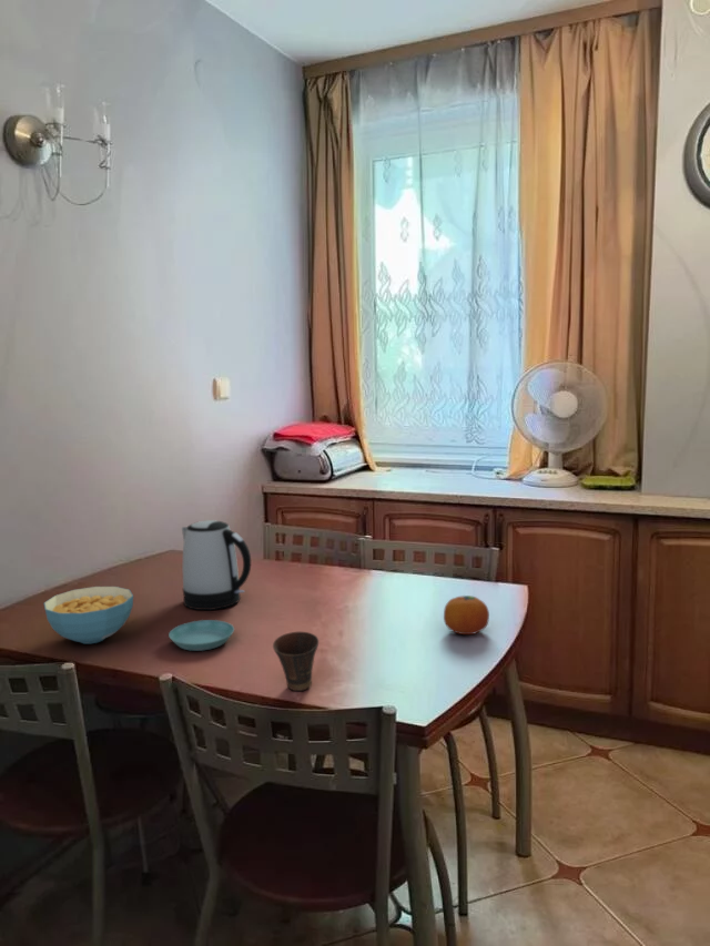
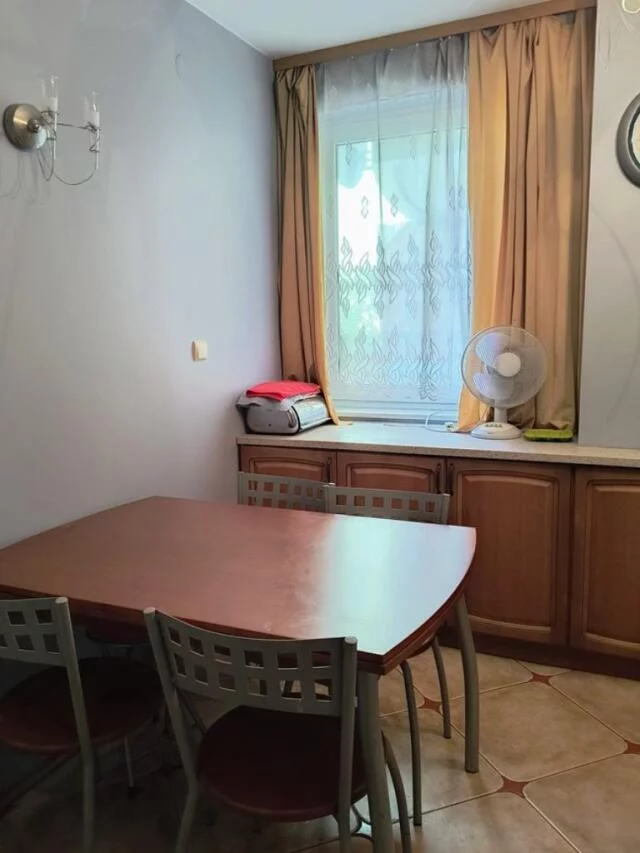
- cereal bowl (90, 619)
- kettle (216, 562)
- cup (296, 664)
- fruit (466, 614)
- saucer (202, 637)
